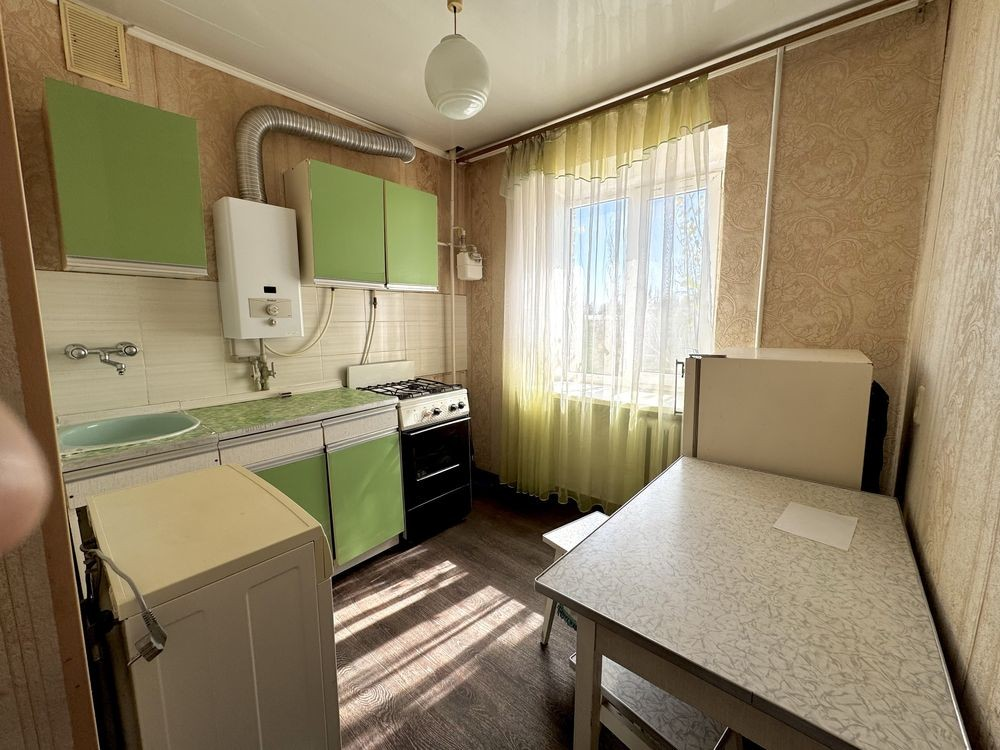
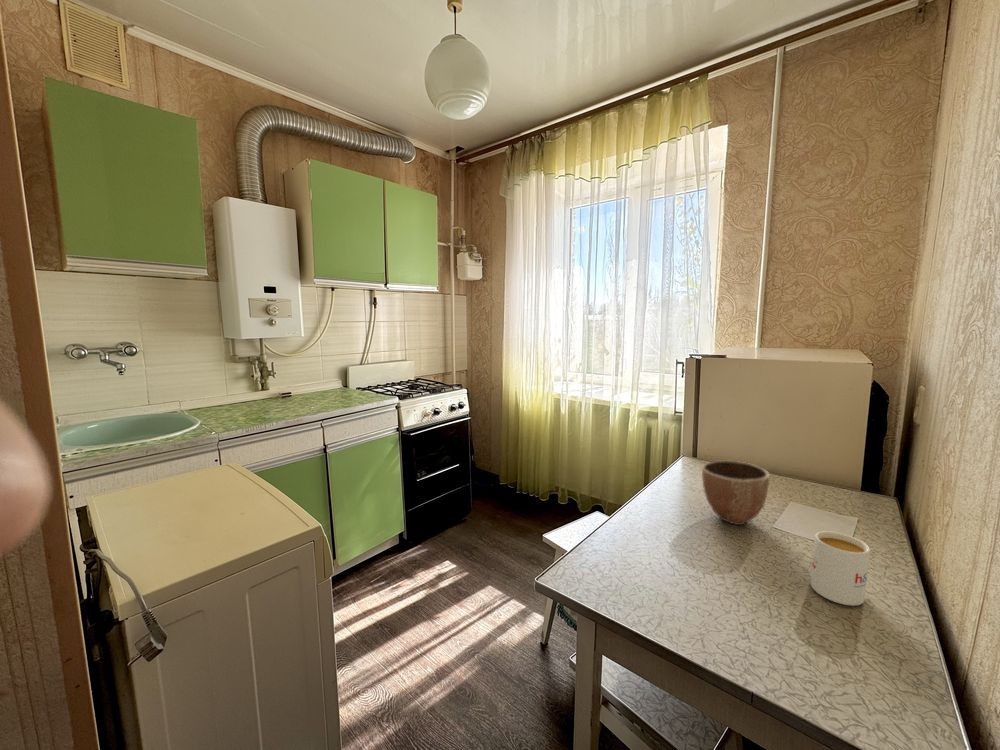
+ mug (837, 562)
+ decorative bowl (733, 494)
